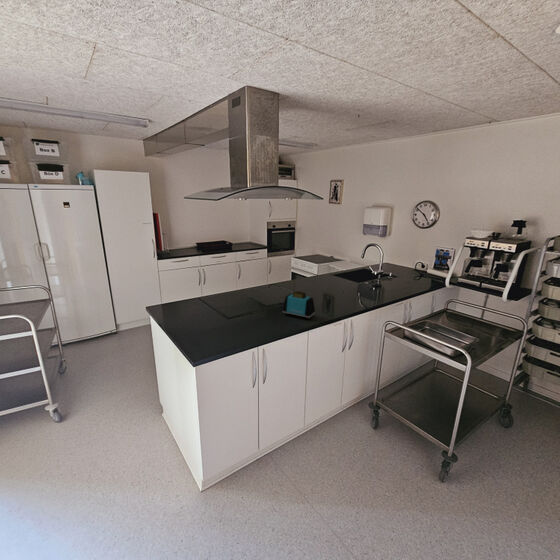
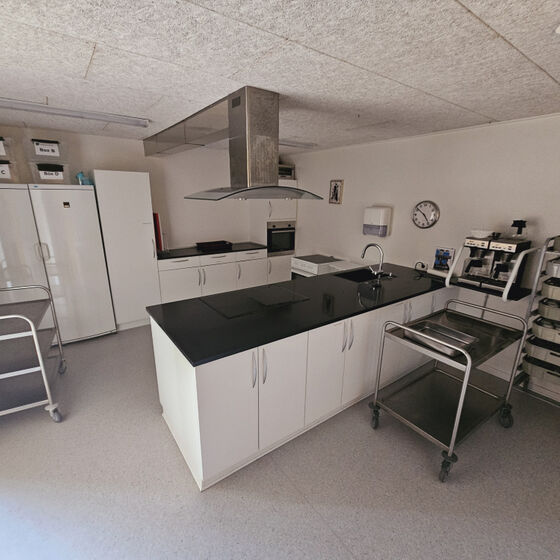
- toaster (298, 303)
